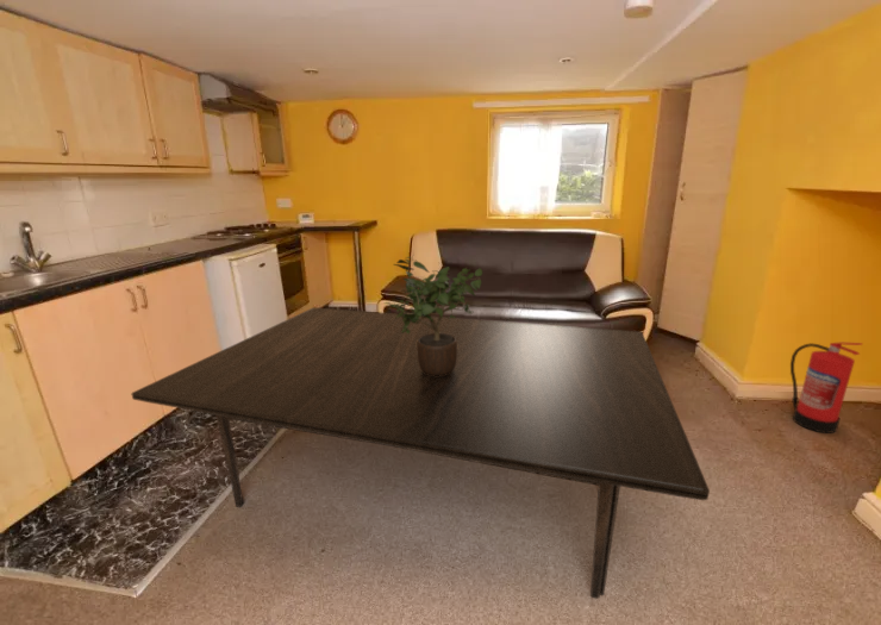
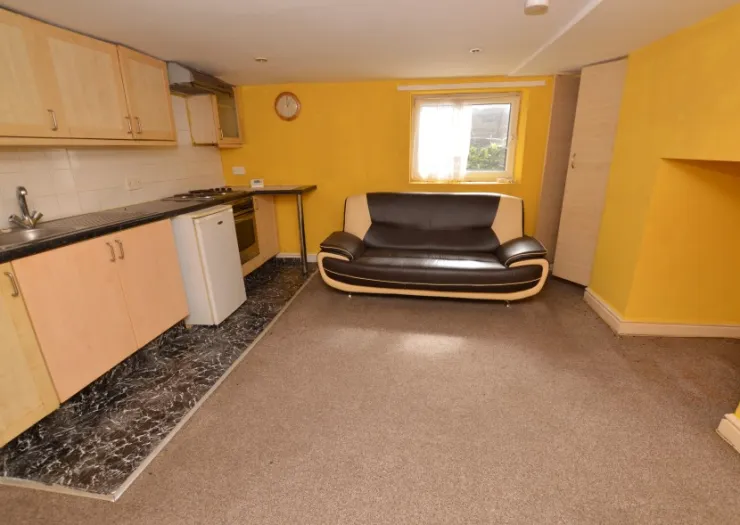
- dining table (424, 420)
- potted plant (430, 317)
- fire extinguisher (816, 377)
